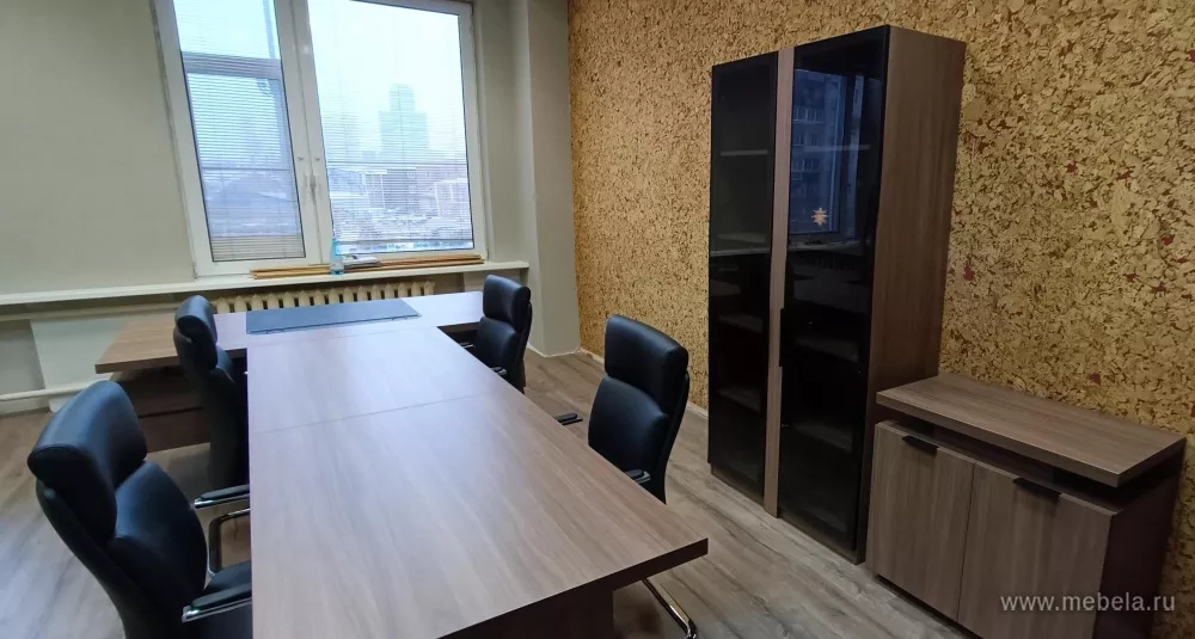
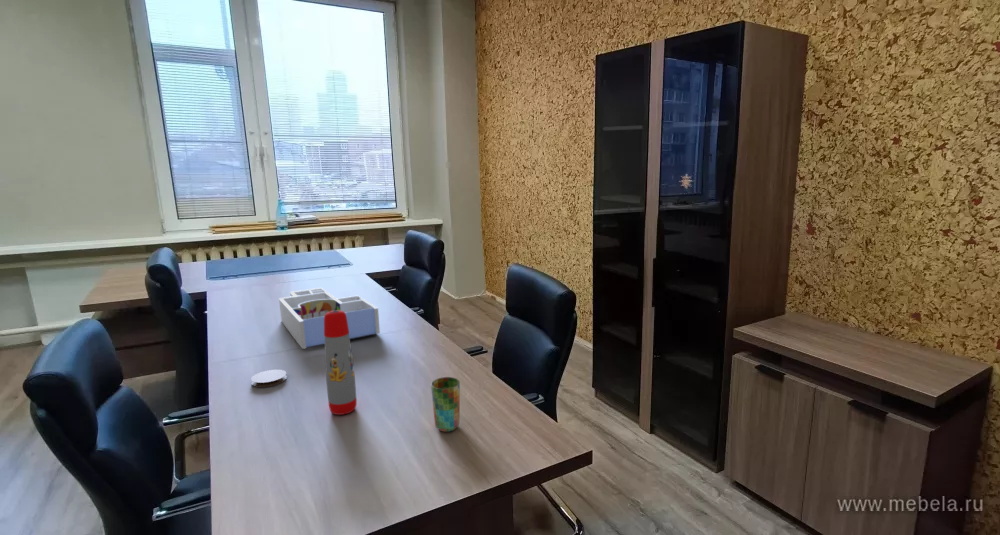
+ coaster (269, 378)
+ cup (446, 405)
+ water bottle (339, 361)
+ desk organizer (324, 312)
